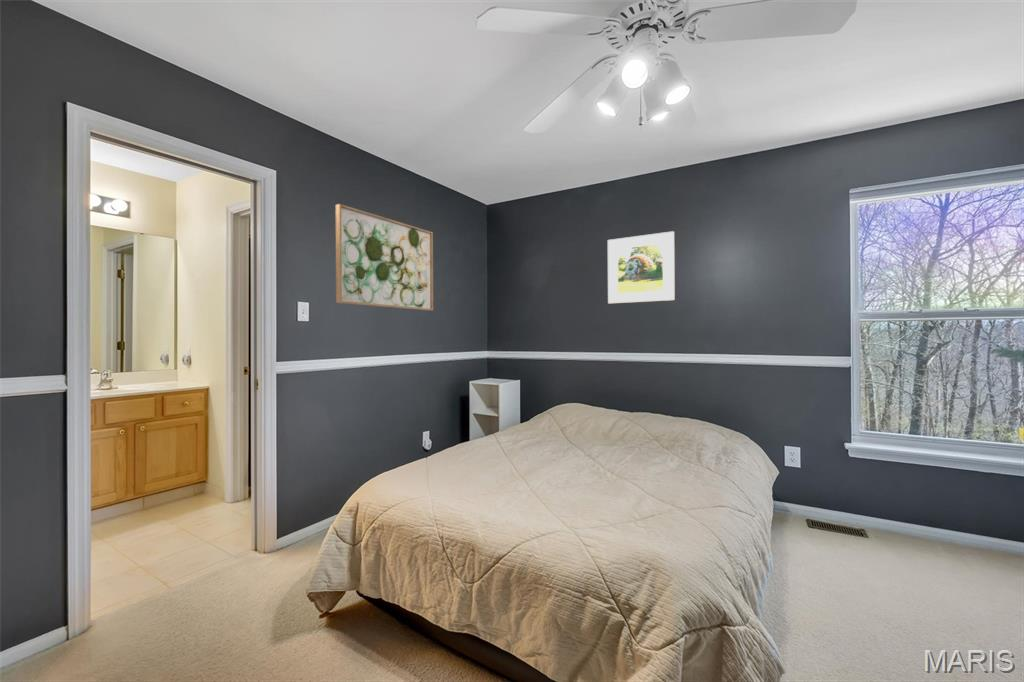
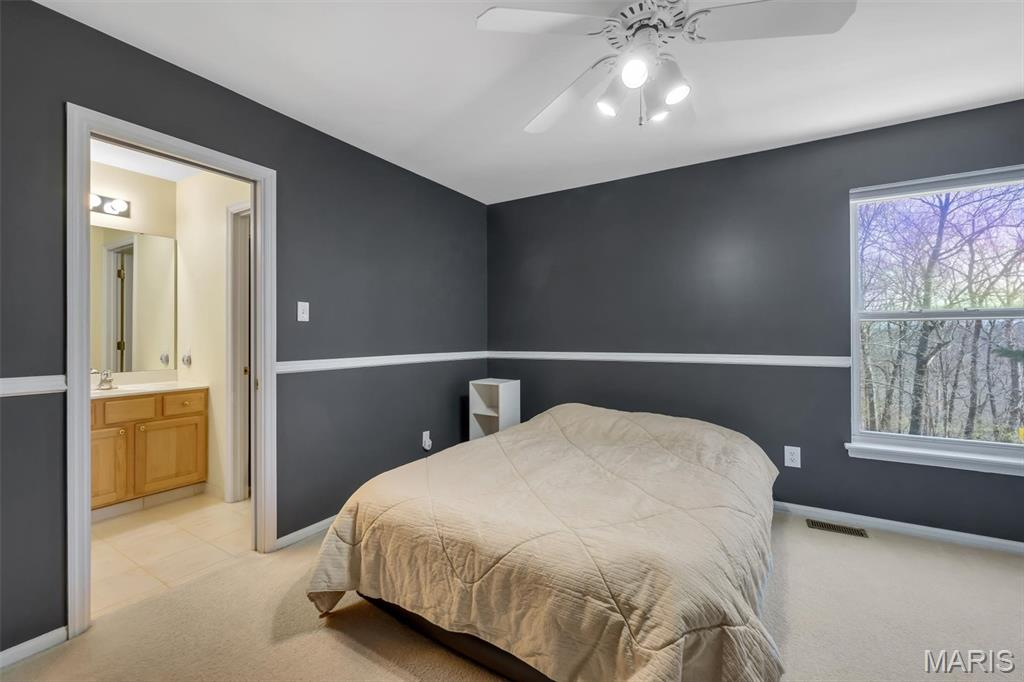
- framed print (639, 268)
- wall art (391, 263)
